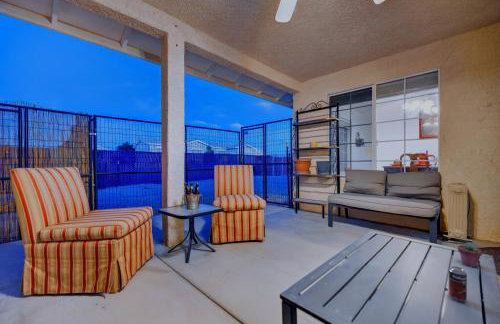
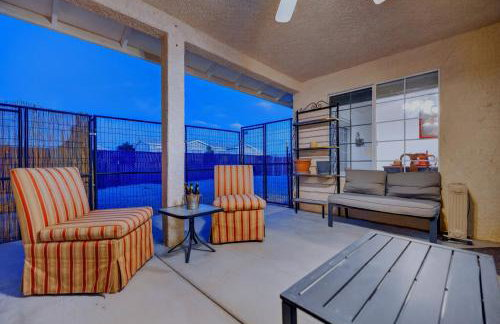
- potted succulent (469, 253)
- beverage can (457, 283)
